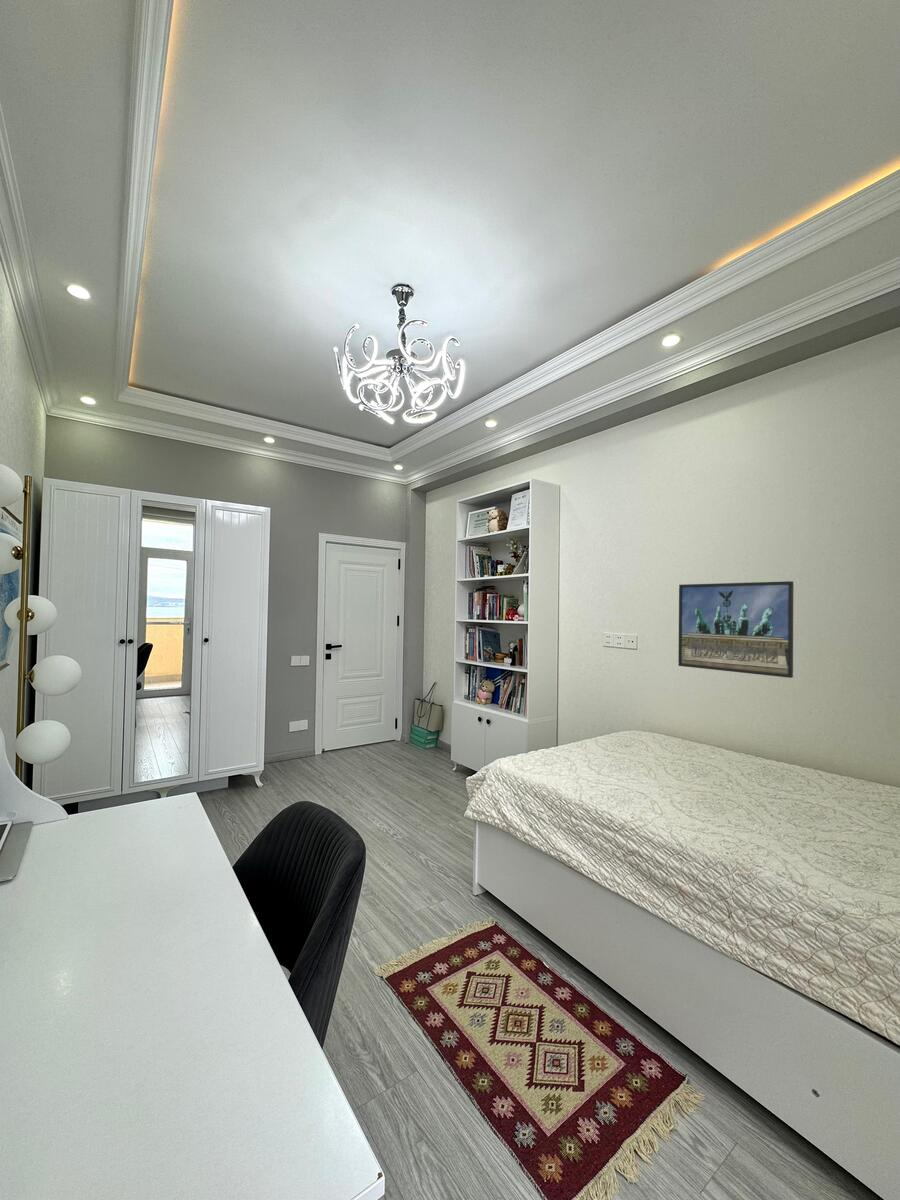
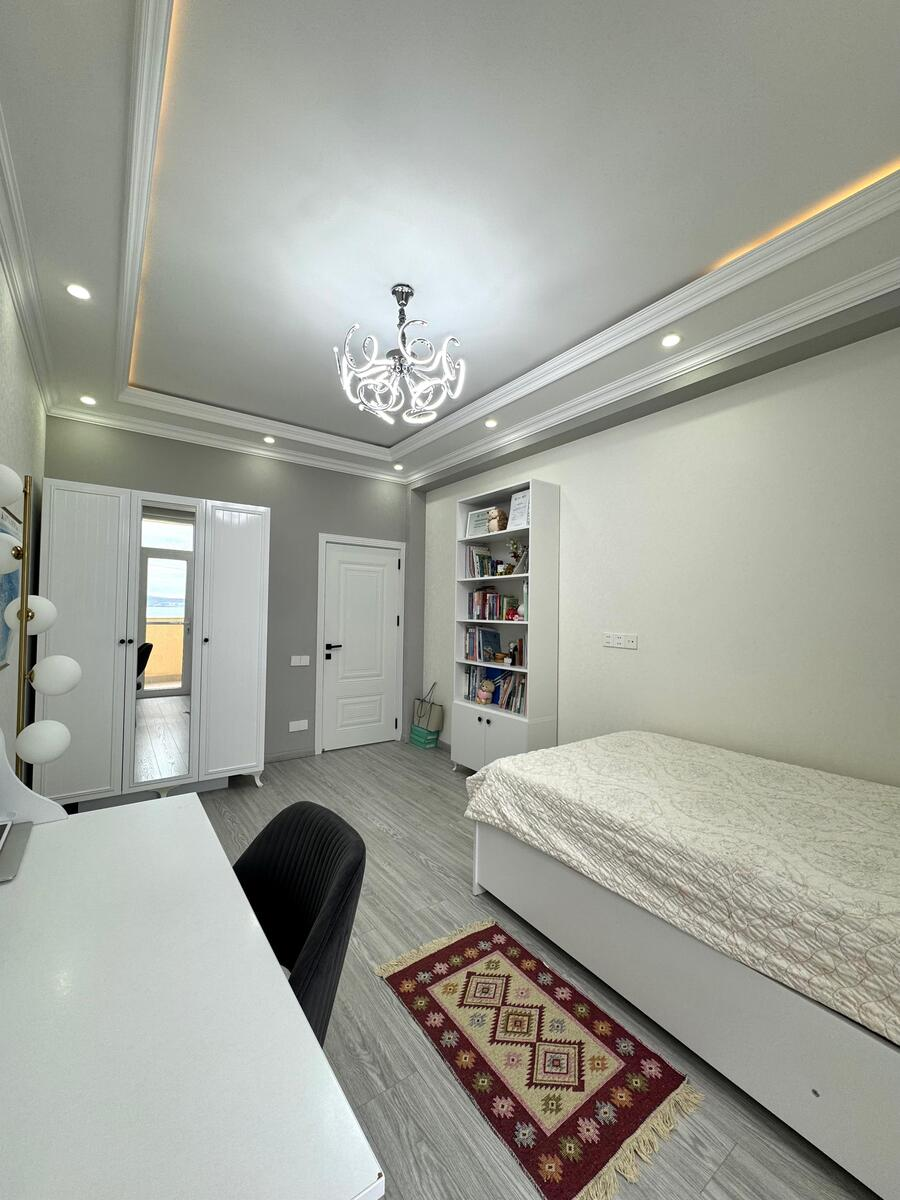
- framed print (731, 627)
